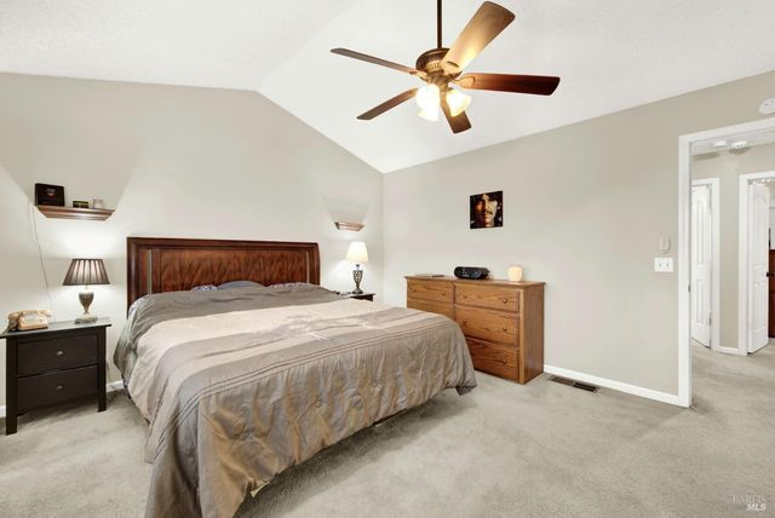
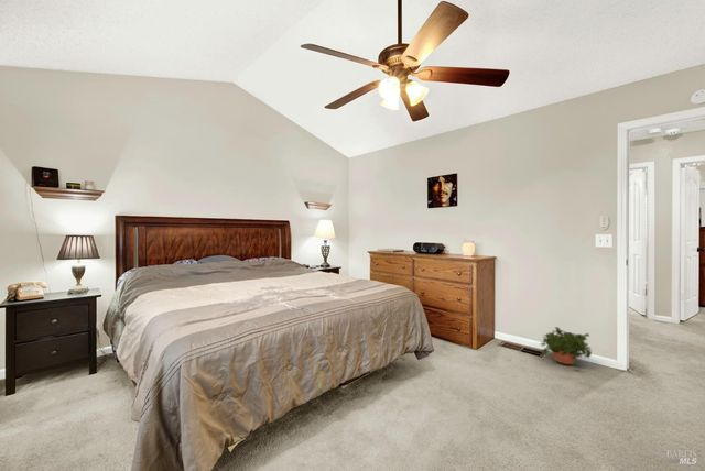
+ potted plant (564, 346)
